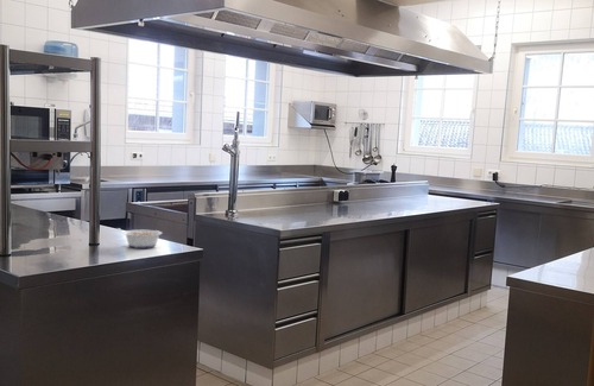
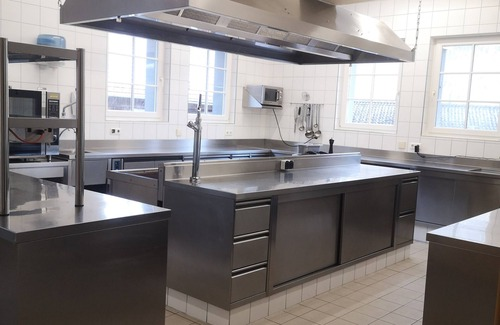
- legume (140, 238)
